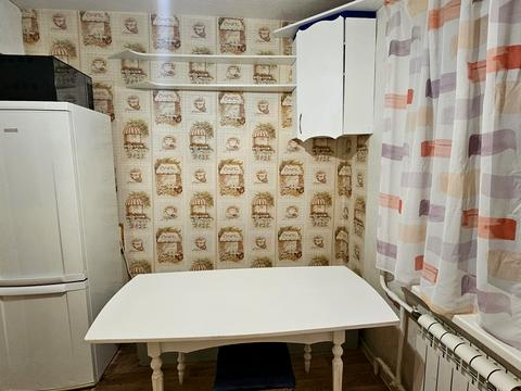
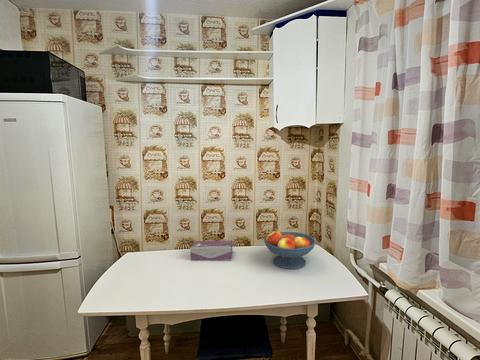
+ tissue box (212, 249)
+ fruit bowl (289, 246)
